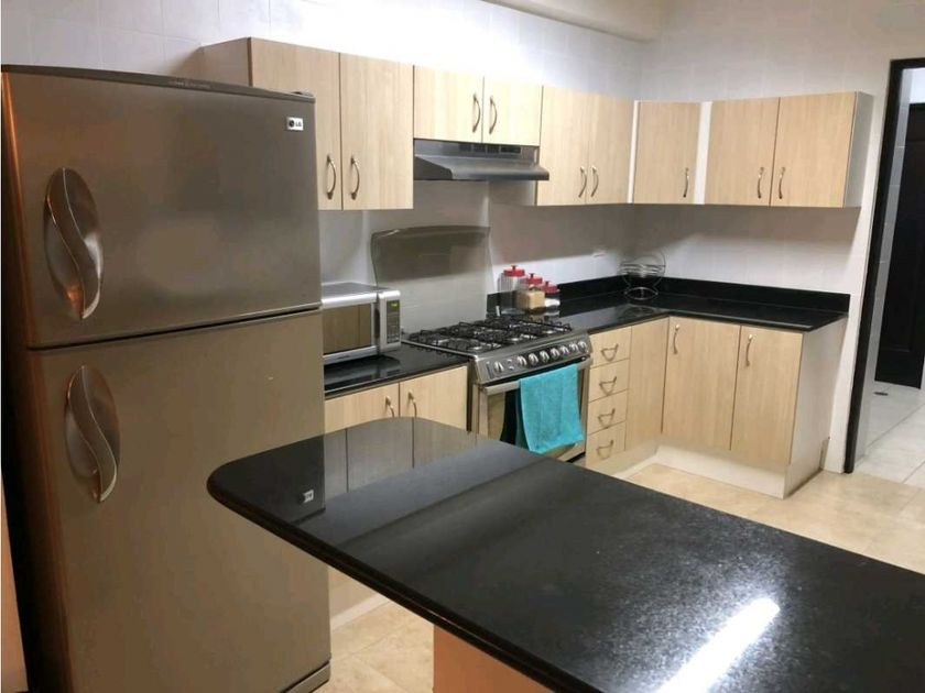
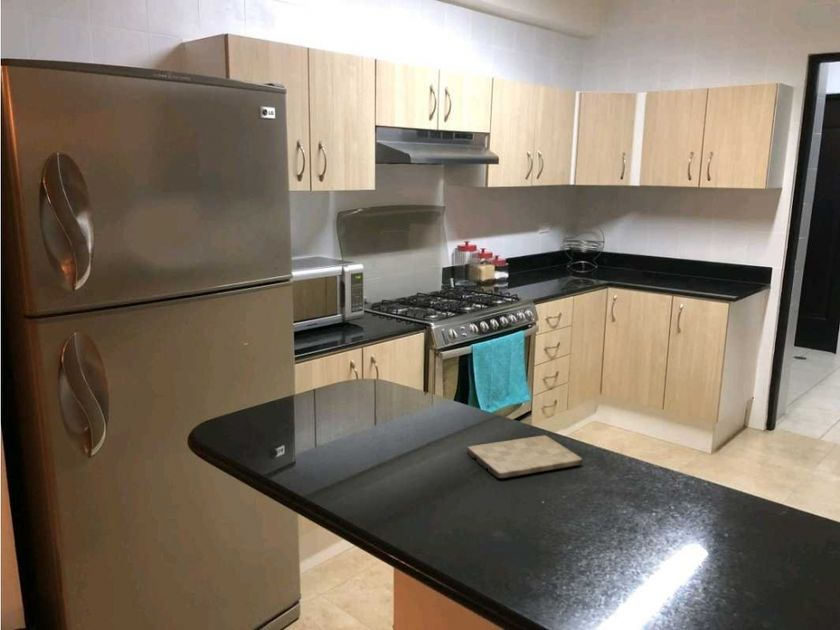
+ cutting board (523, 455)
